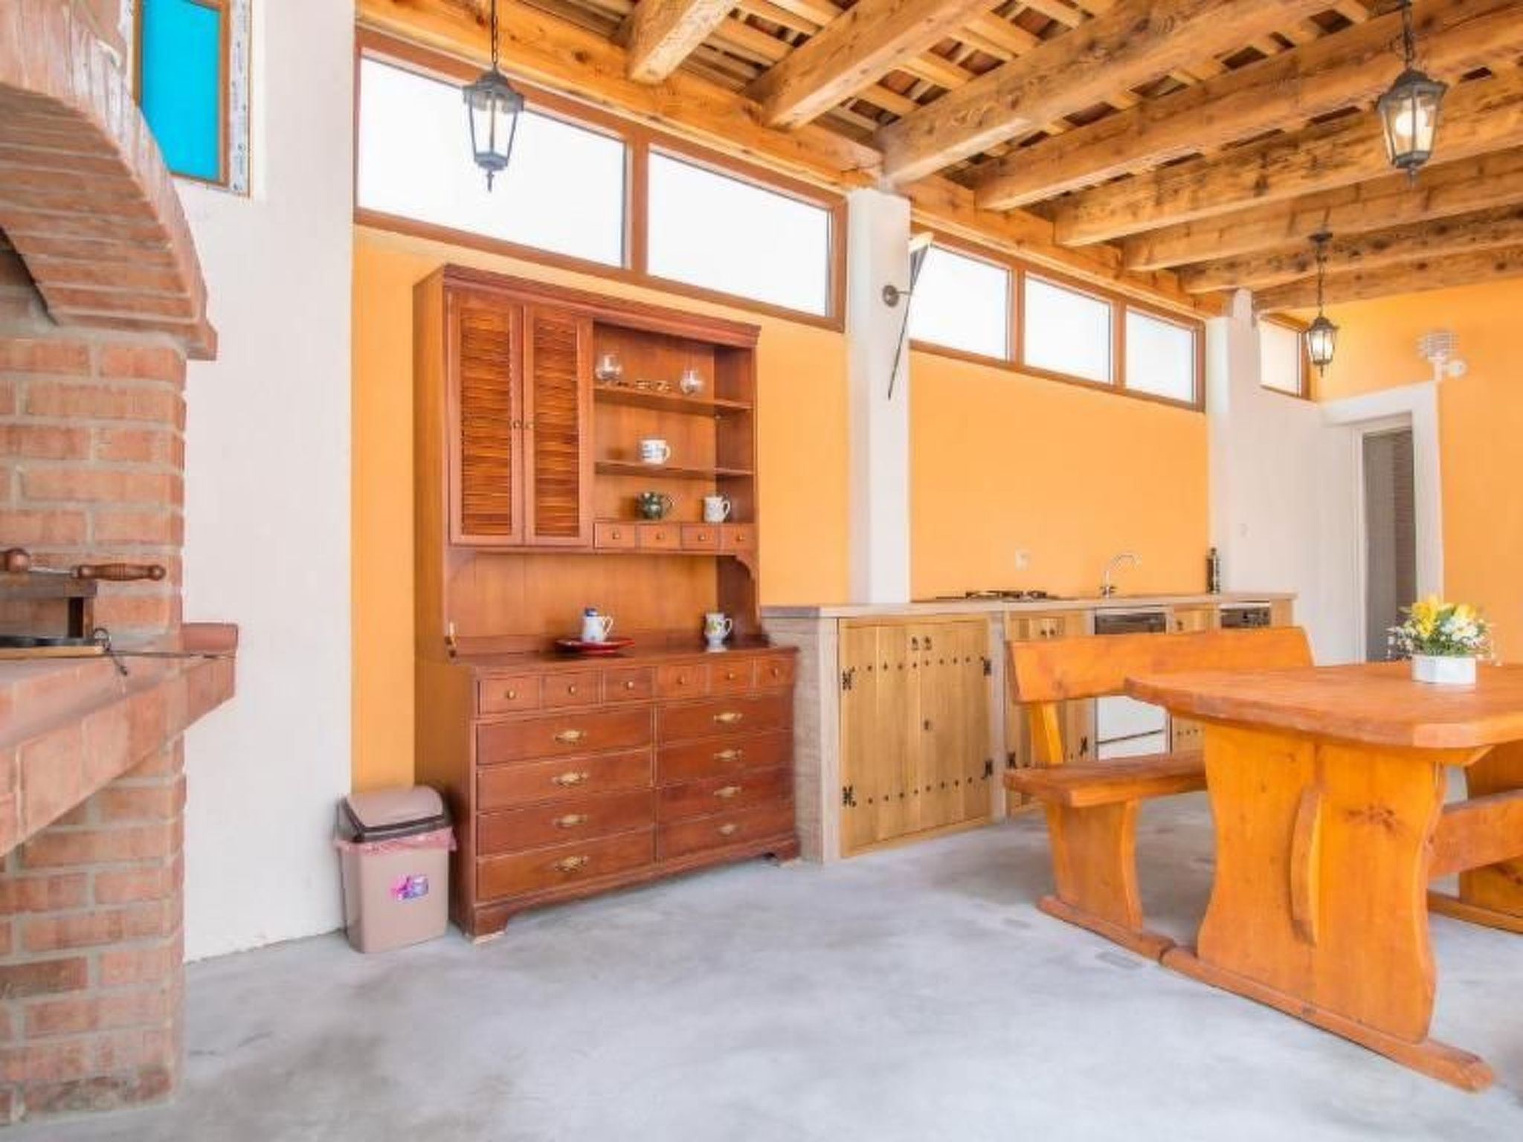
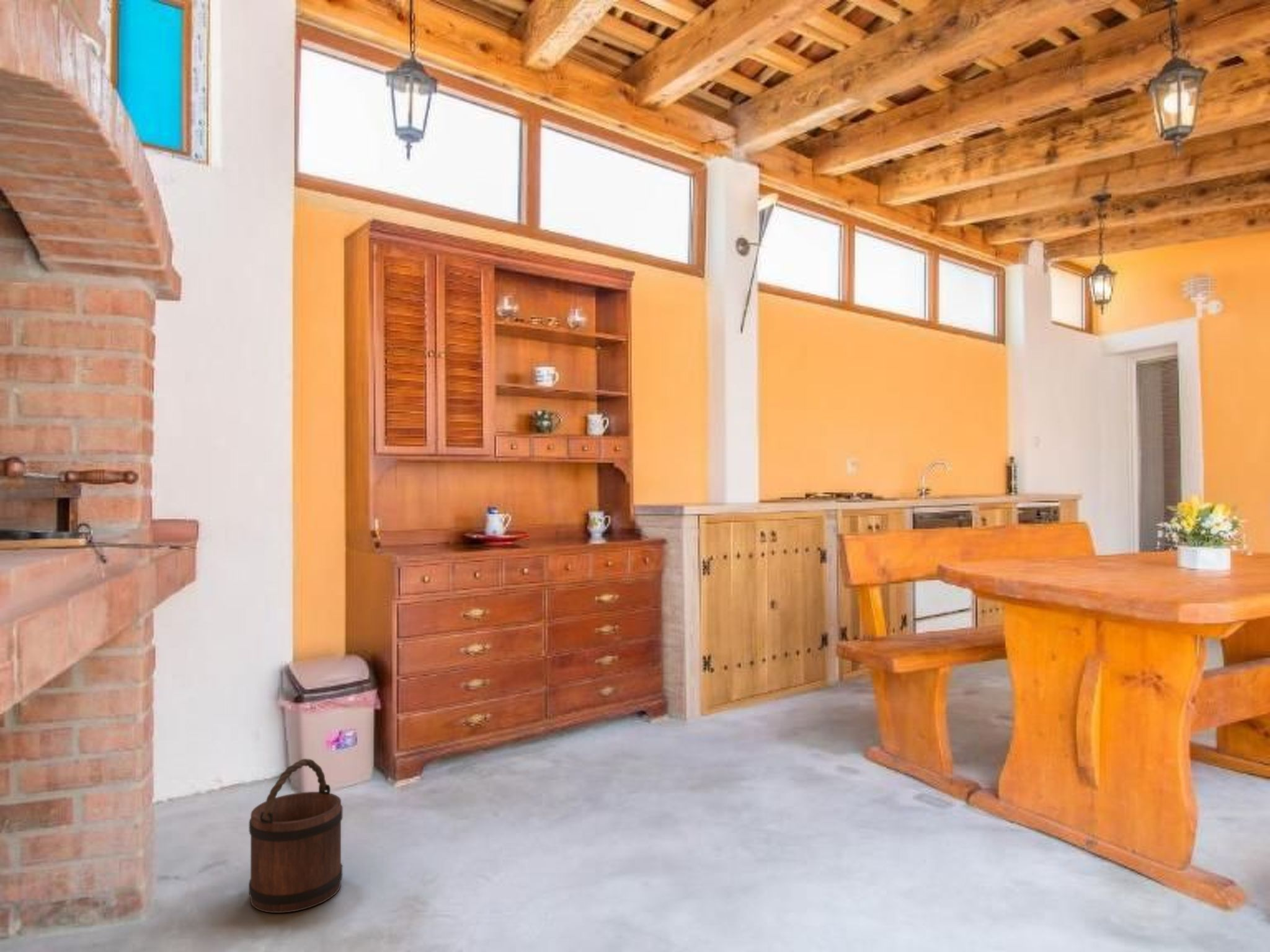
+ bucket (296, 826)
